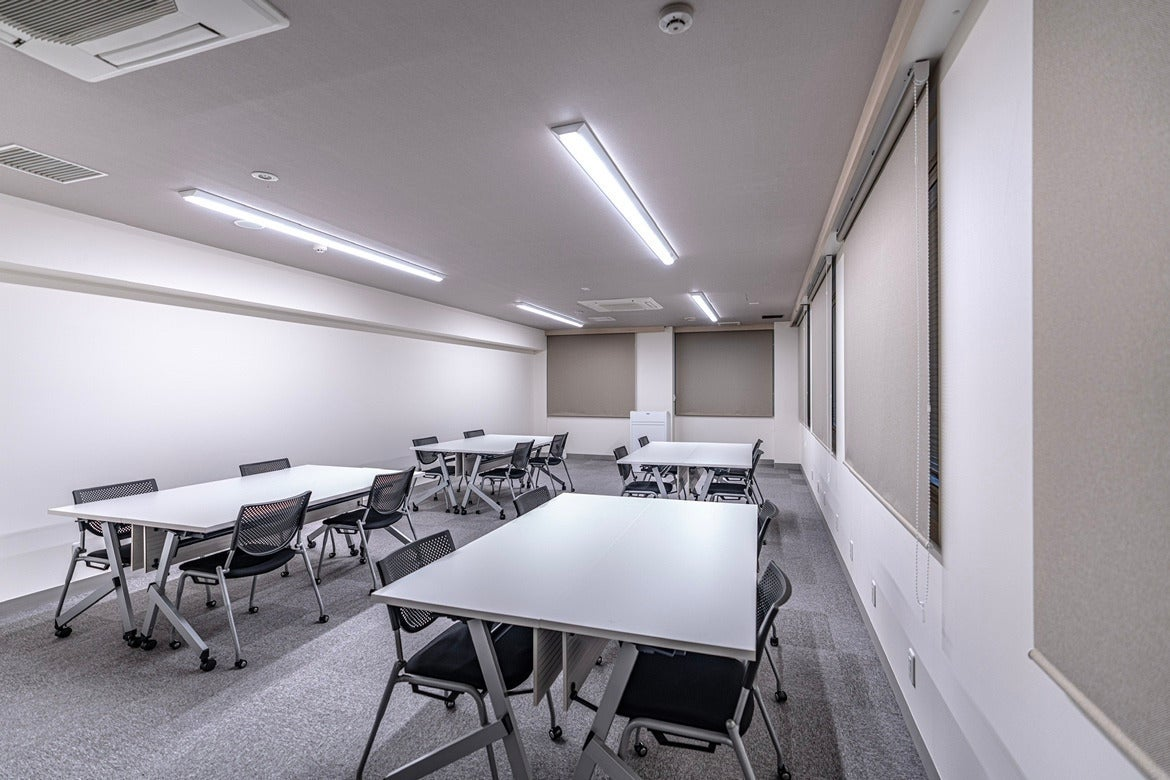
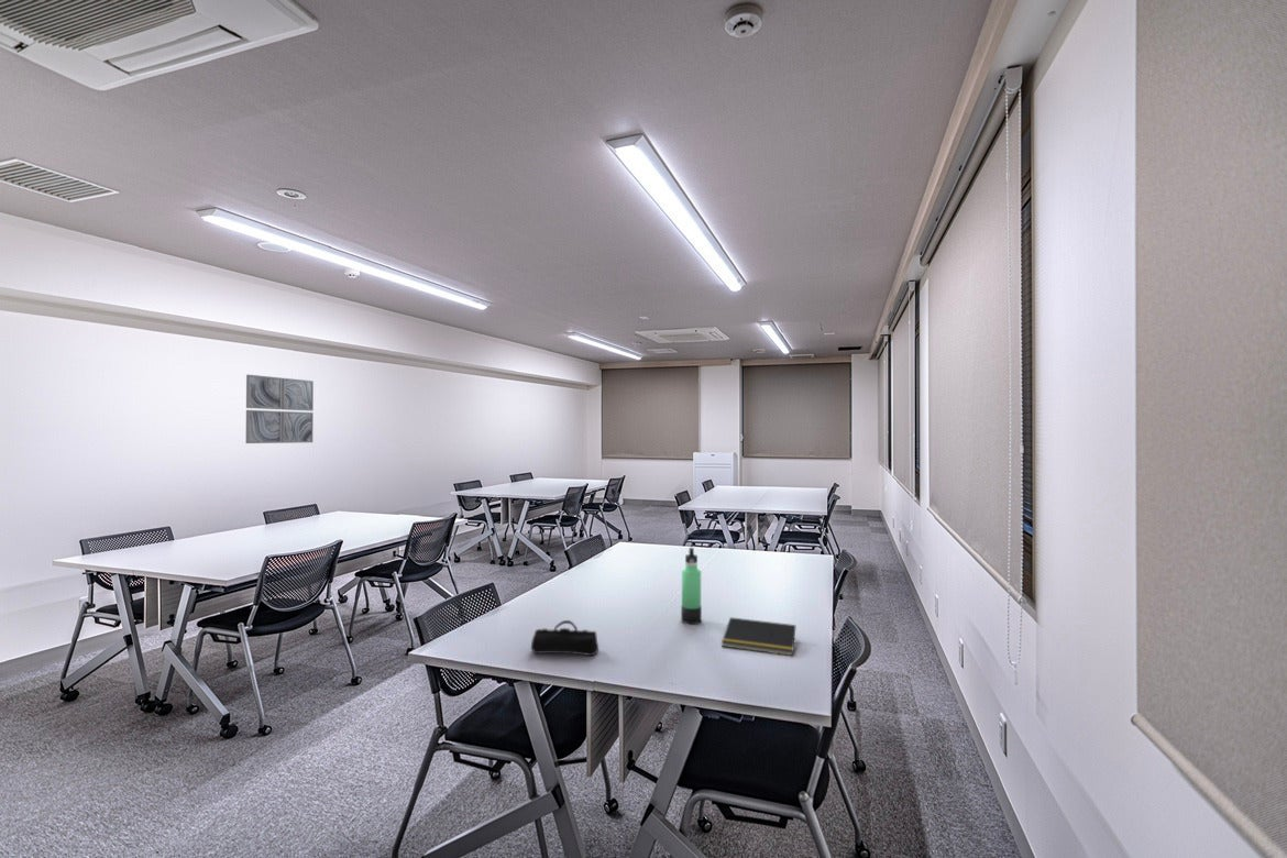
+ pencil case (564, 636)
+ thermos bottle (691, 584)
+ notepad (759, 635)
+ wall art (280, 411)
